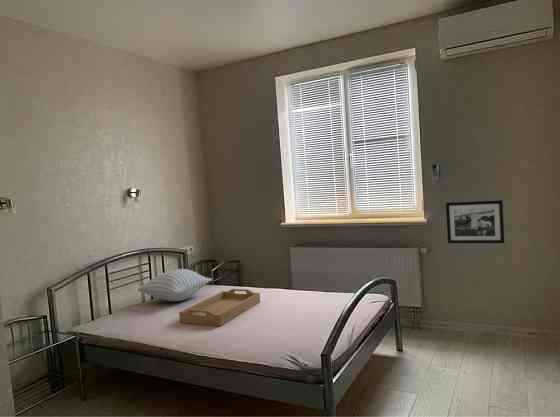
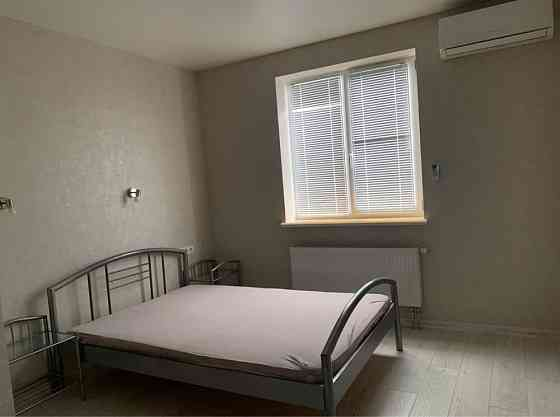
- pillow (175, 284)
- picture frame (474, 222)
- serving tray (222, 305)
